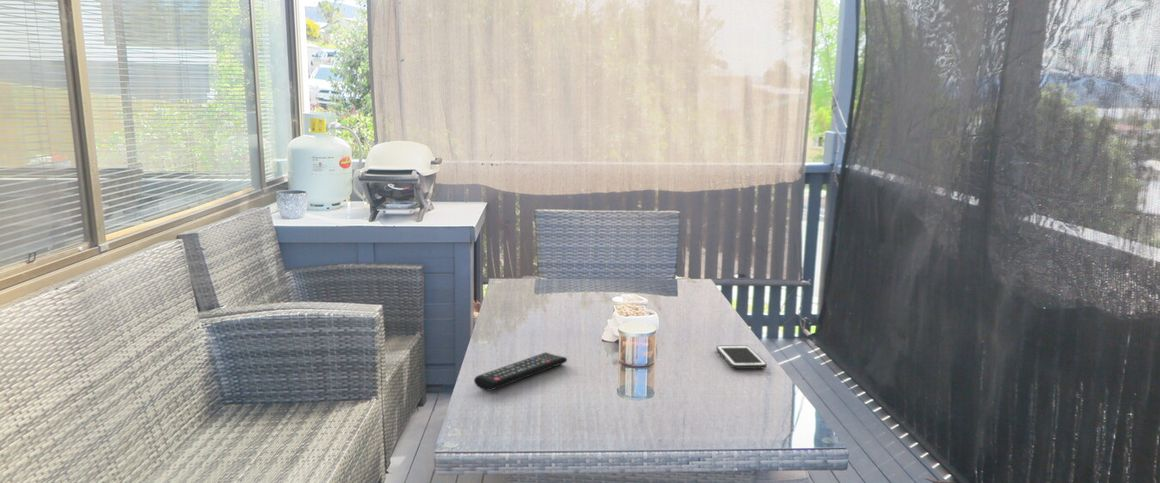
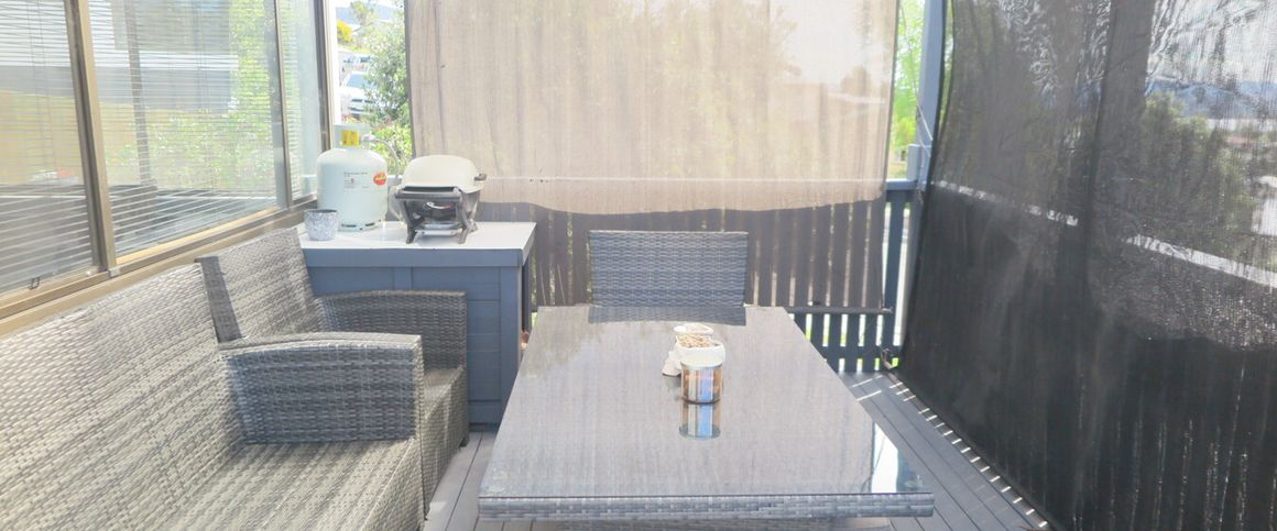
- remote control (522, 370)
- cell phone (740, 356)
